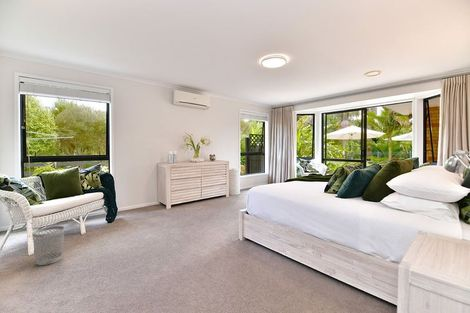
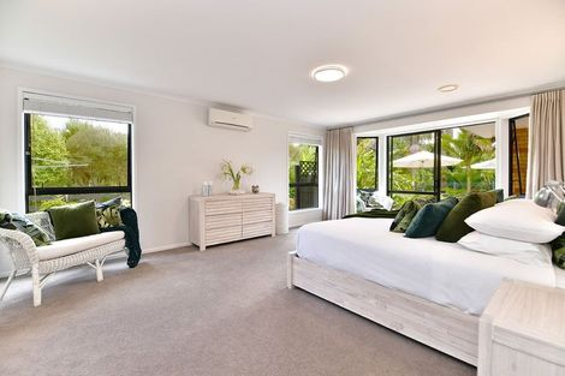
- wastebasket (49, 245)
